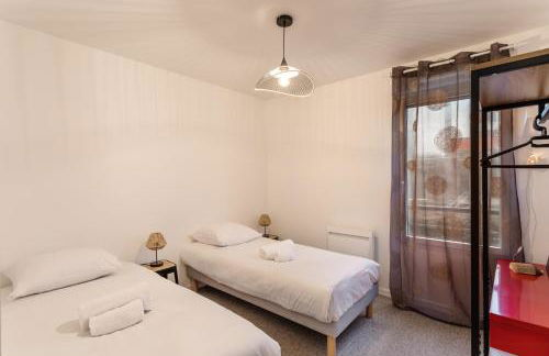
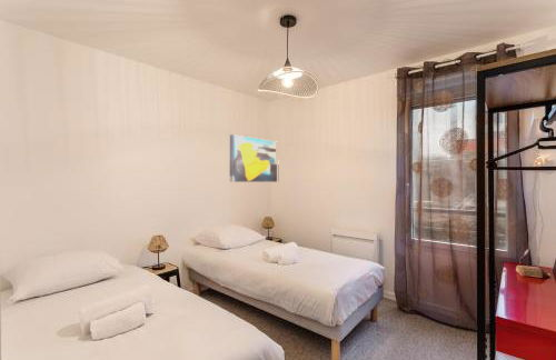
+ wall art (256, 160)
